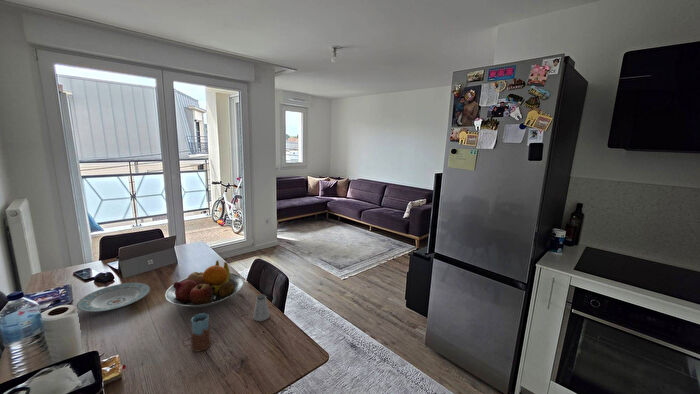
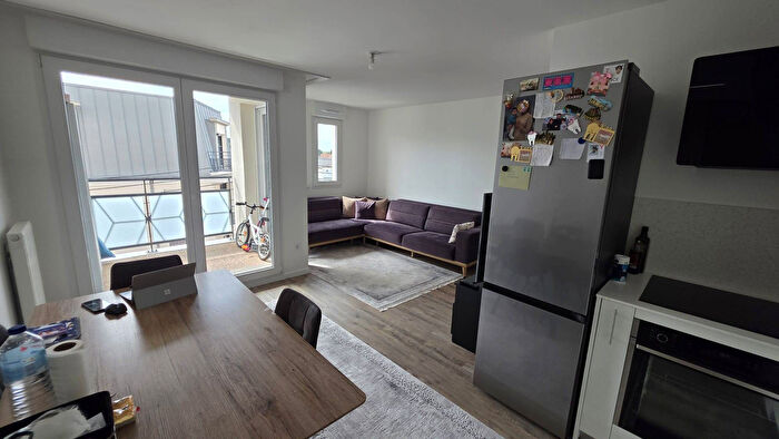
- drinking glass (196, 333)
- saltshaker (261, 306)
- fruit bowl (206, 284)
- plate (116, 298)
